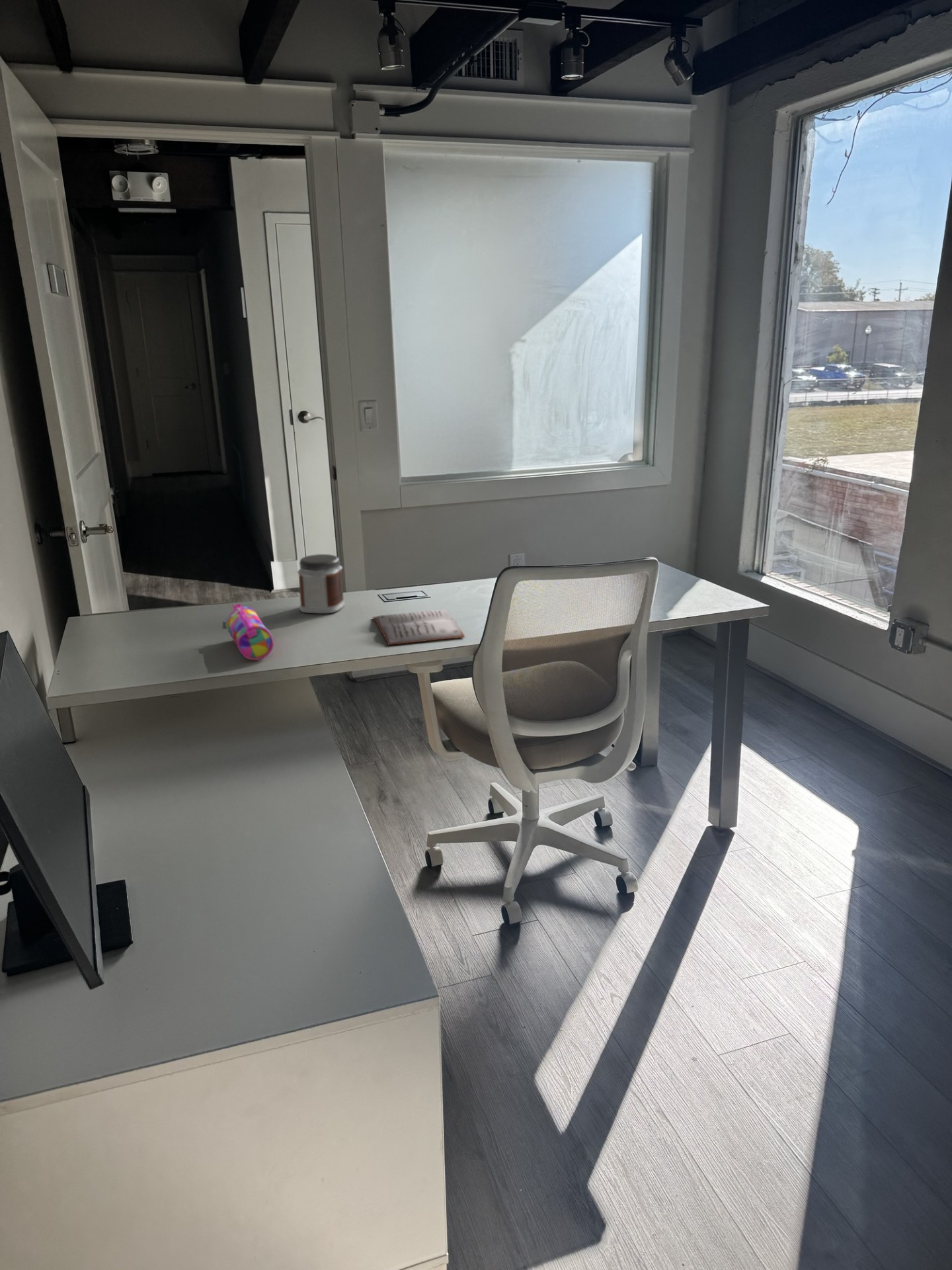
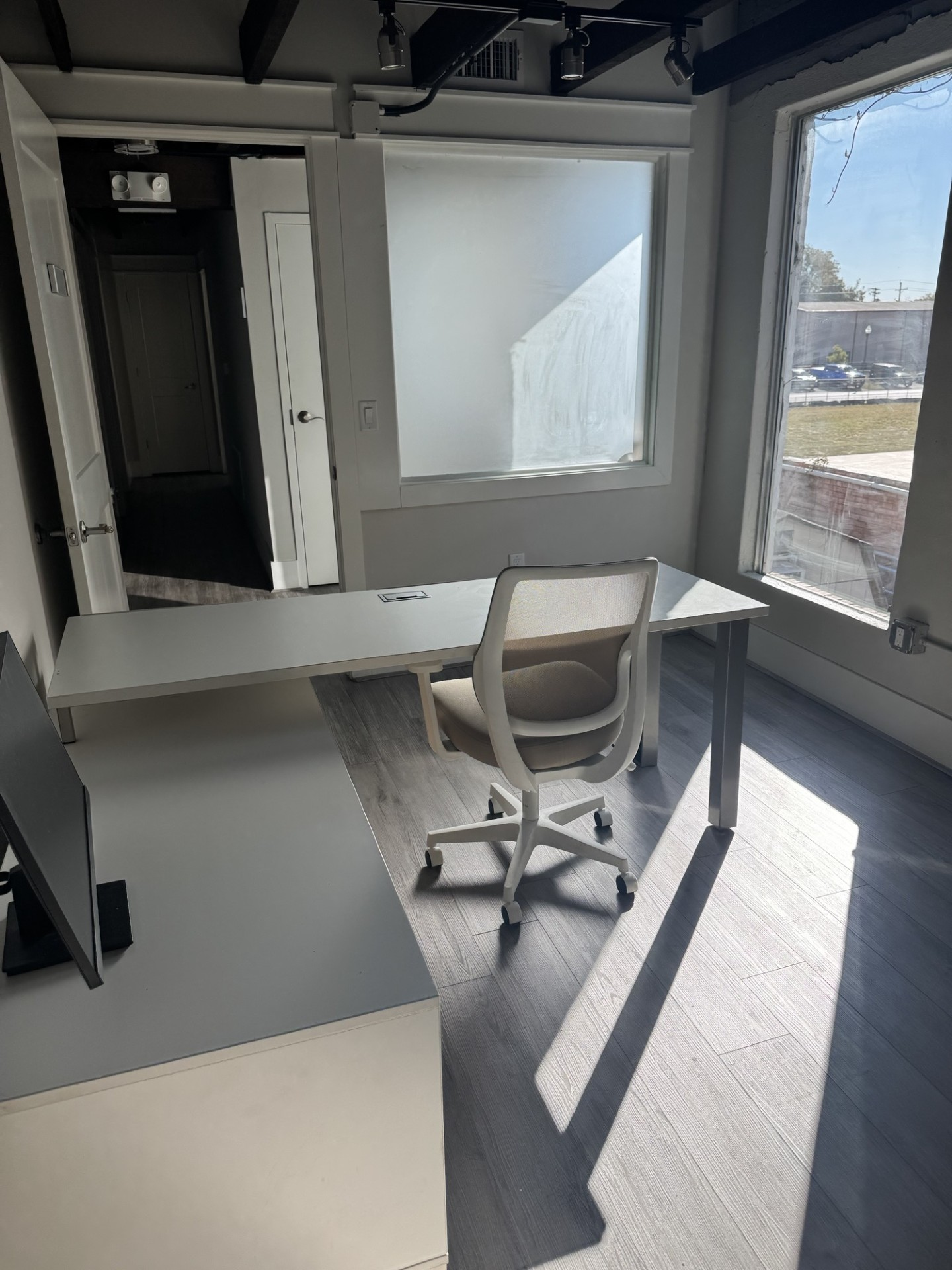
- pencil case (248, 631)
- jar (321, 583)
- diary (416, 622)
